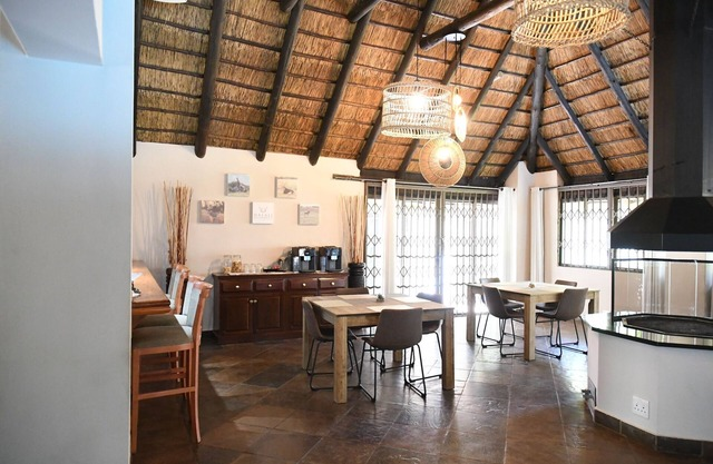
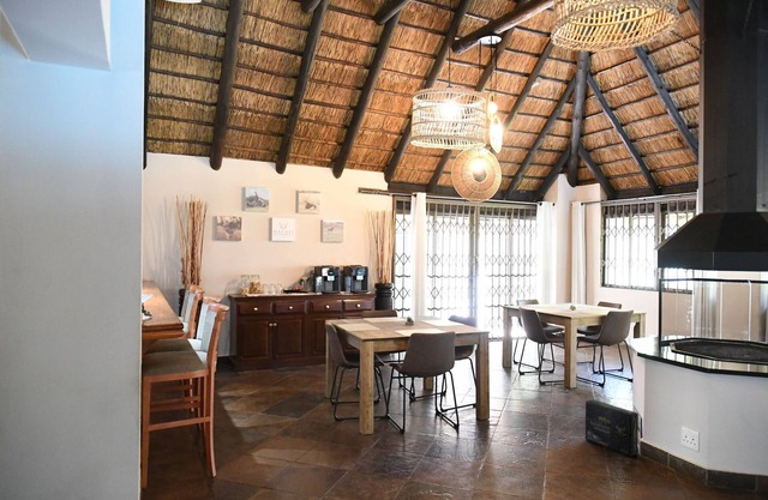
+ box (611, 426)
